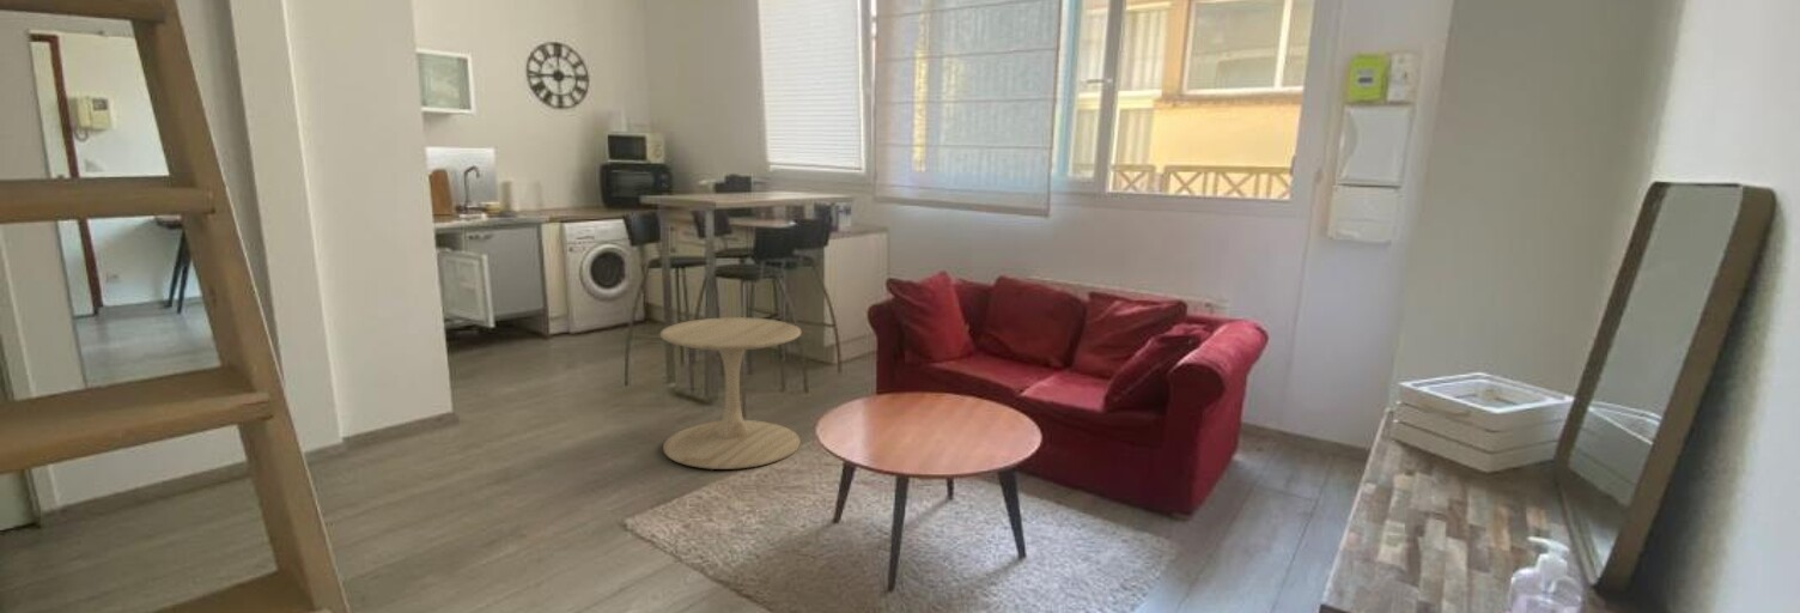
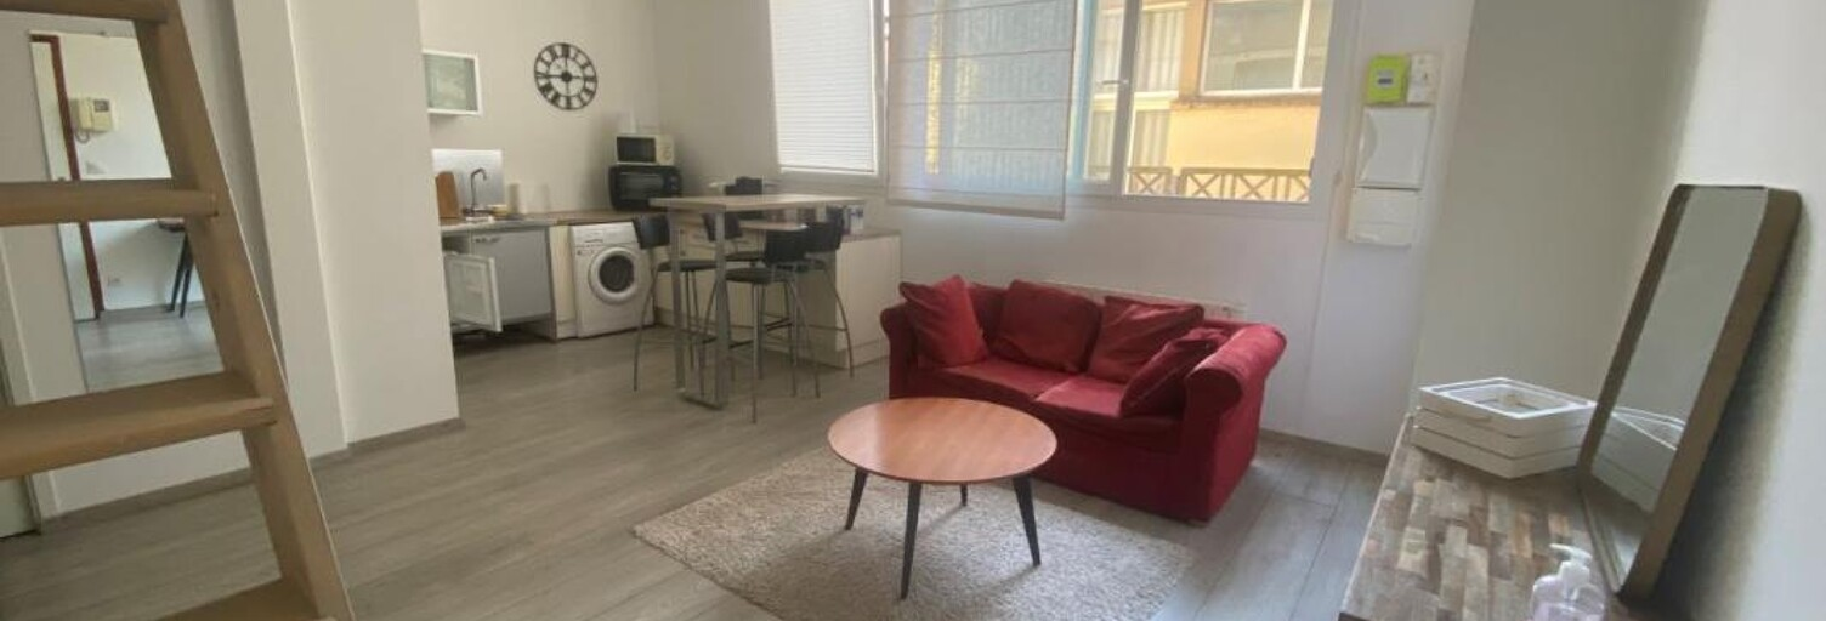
- side table (732, 388)
